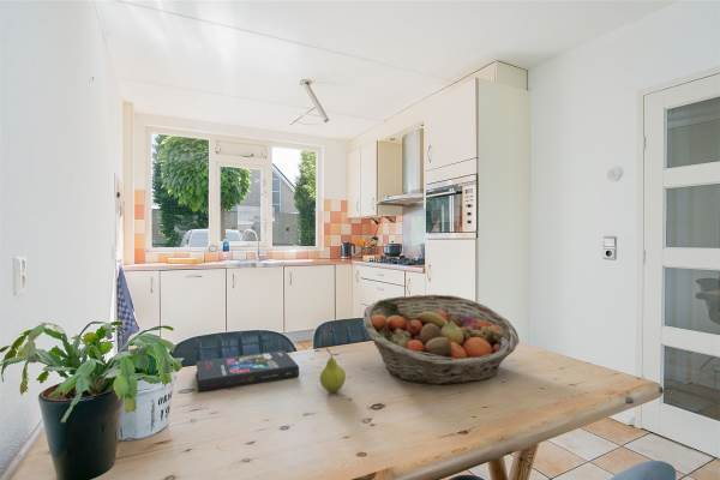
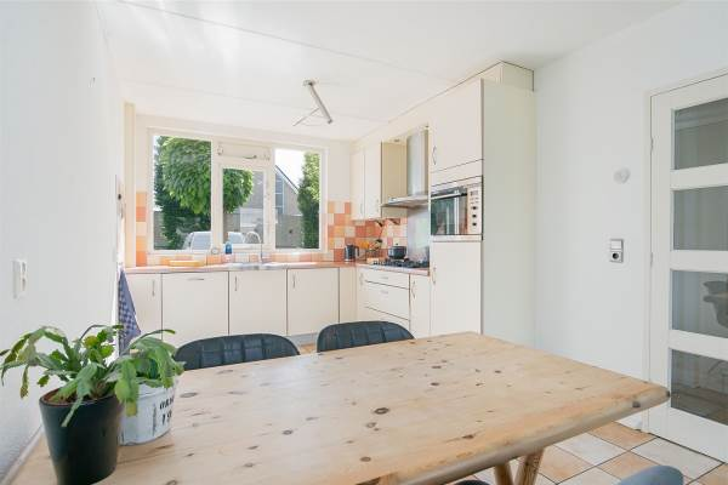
- book (246, 368)
- fruit basket (438, 335)
- fruit (332, 368)
